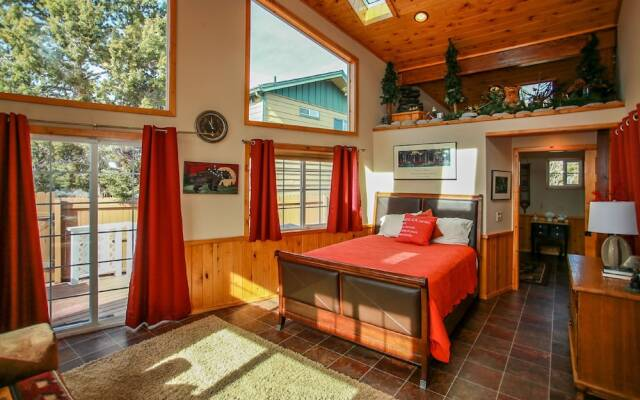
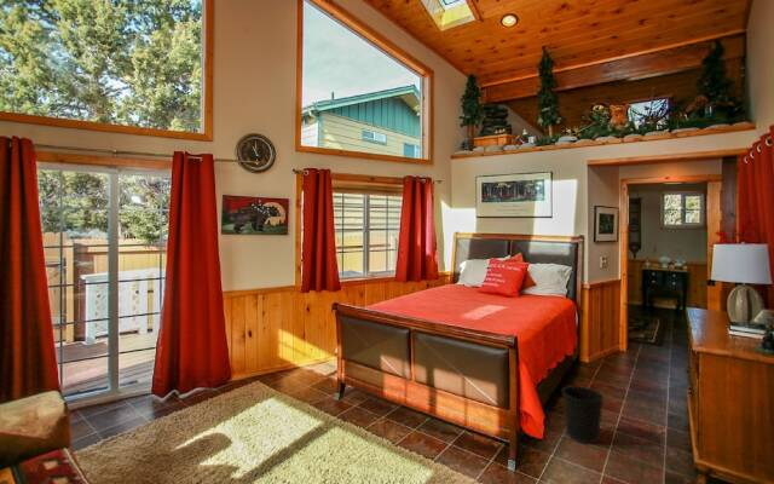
+ wastebasket (582, 414)
